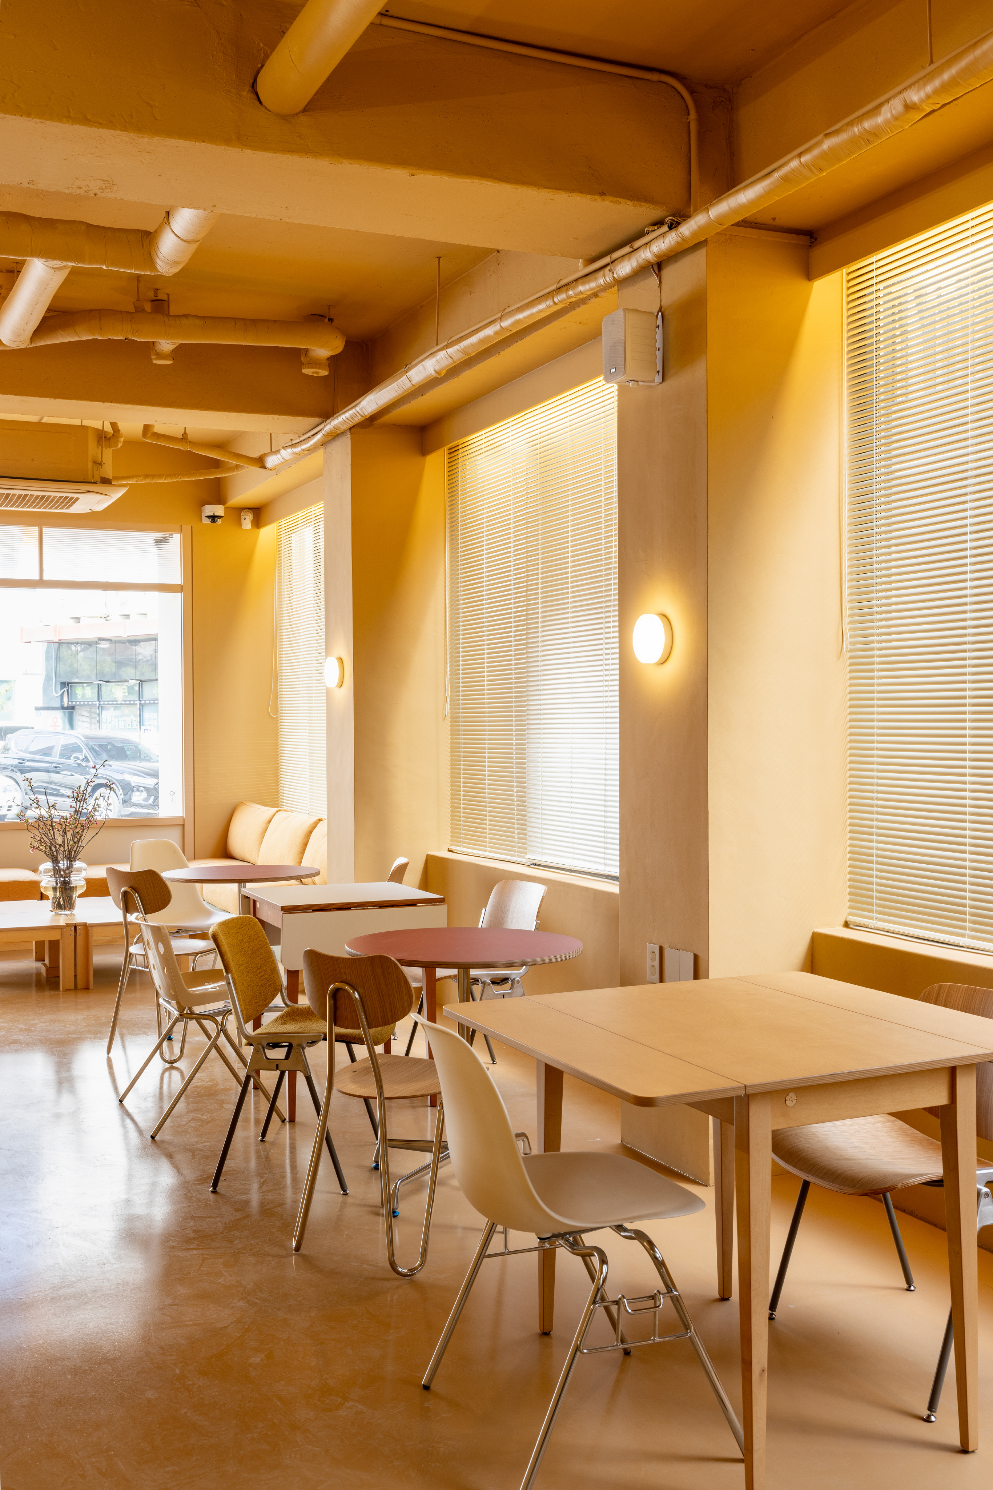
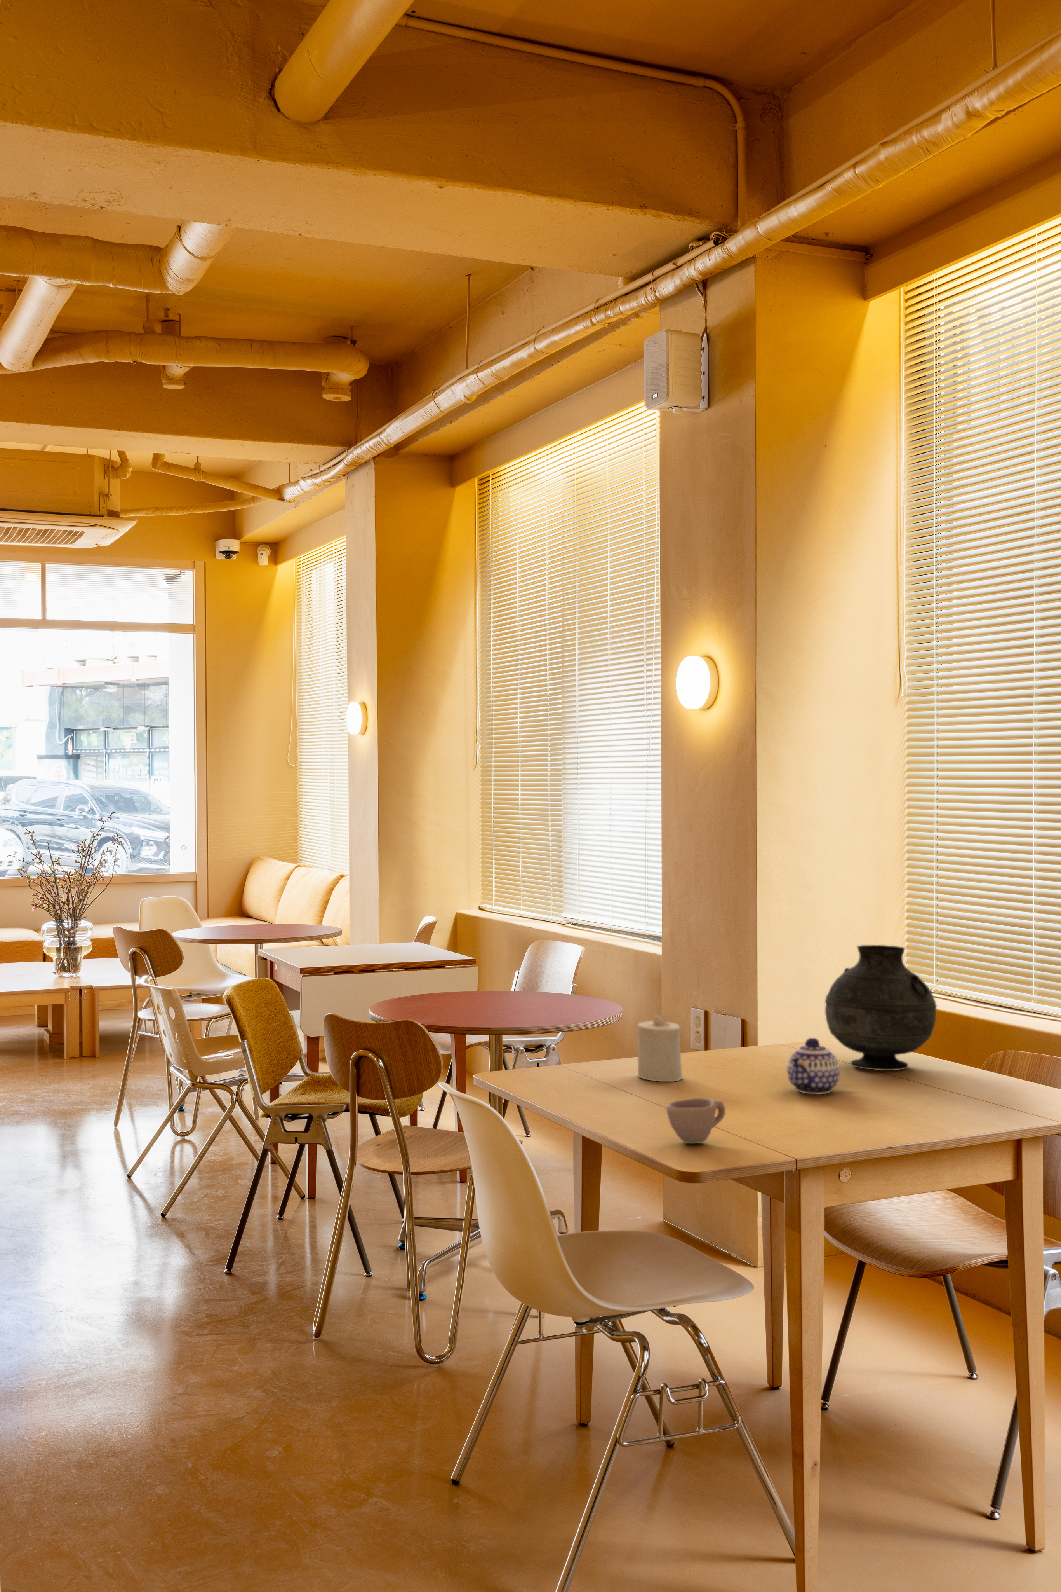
+ candle (660, 1046)
+ teapot (812, 1064)
+ cup (697, 1121)
+ vase (880, 1007)
